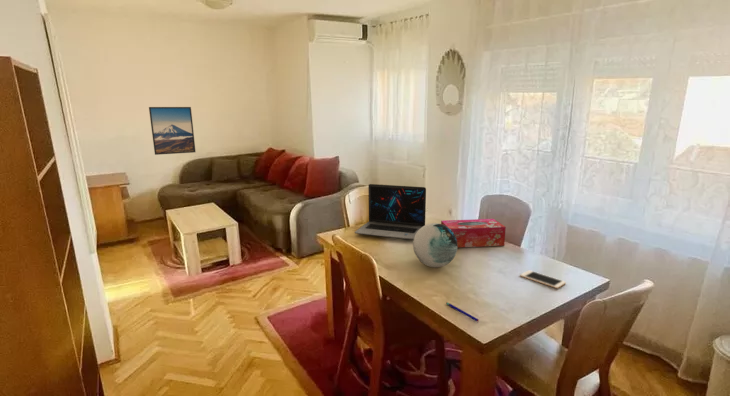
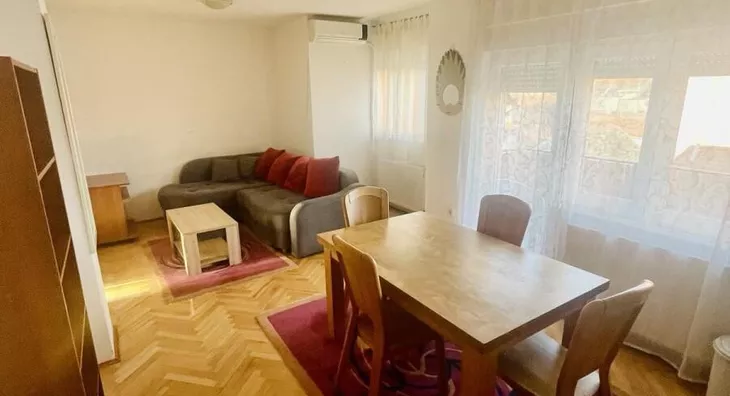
- pen (461, 311)
- cell phone (542, 278)
- laptop (390, 211)
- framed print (173, 130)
- tissue box (472, 232)
- decorative orb (435, 245)
